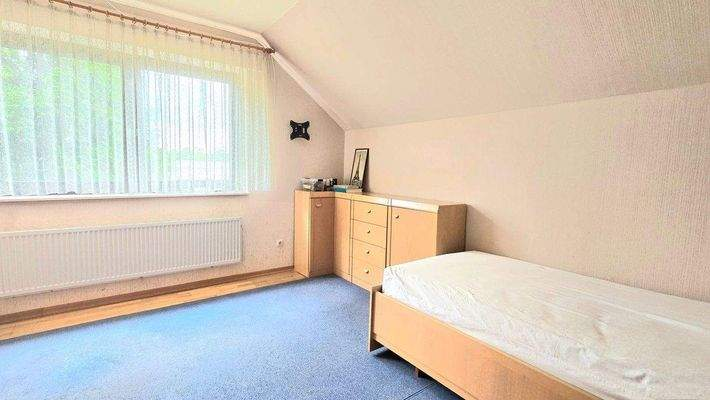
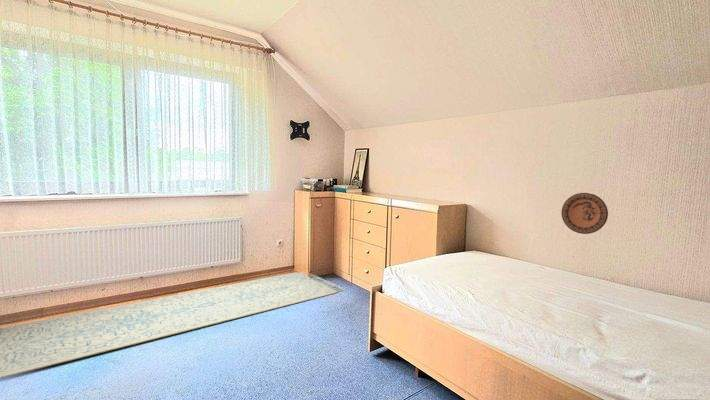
+ decorative plate (583, 213)
+ rug (196, 307)
